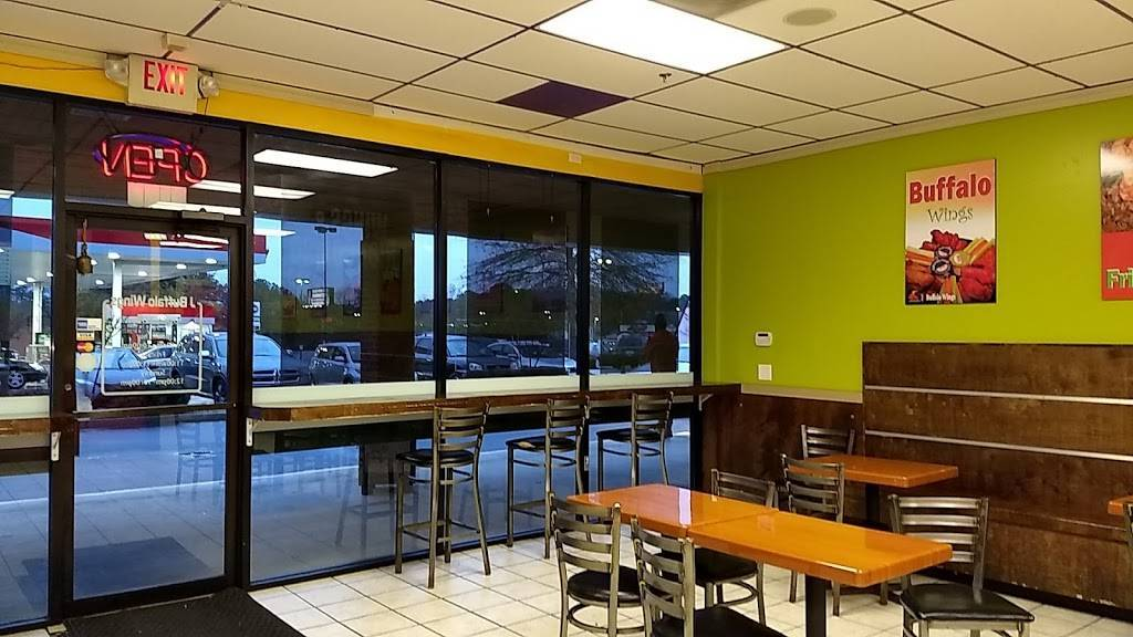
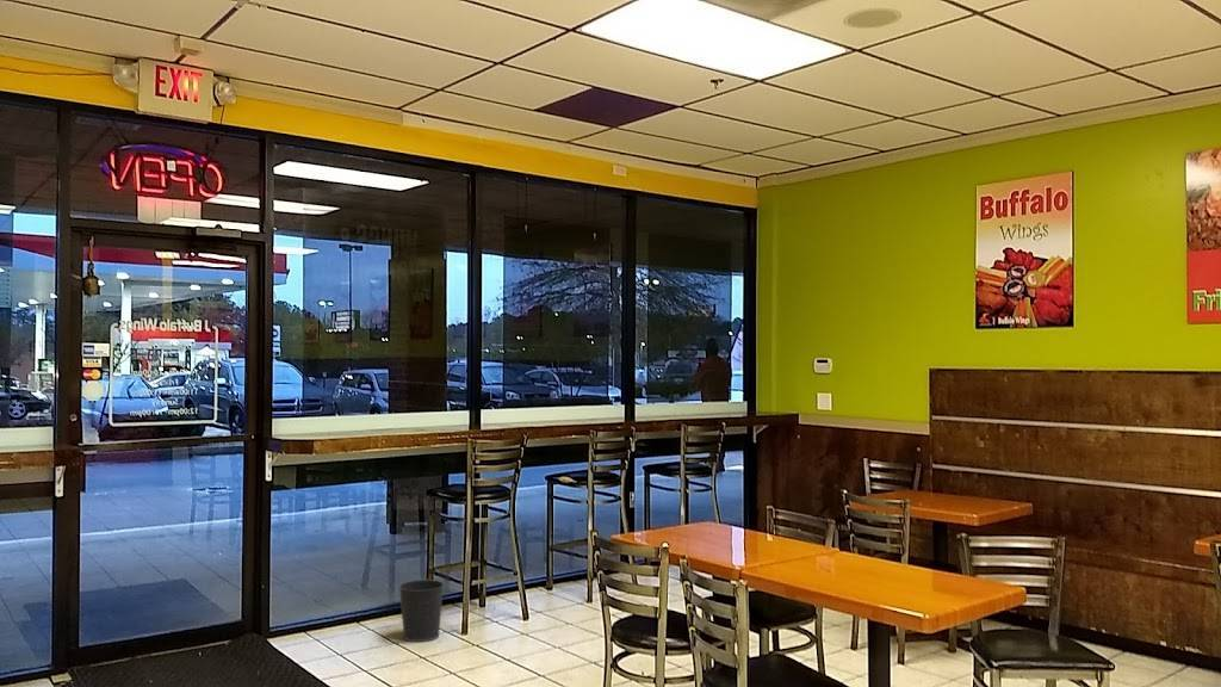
+ wastebasket (421, 611)
